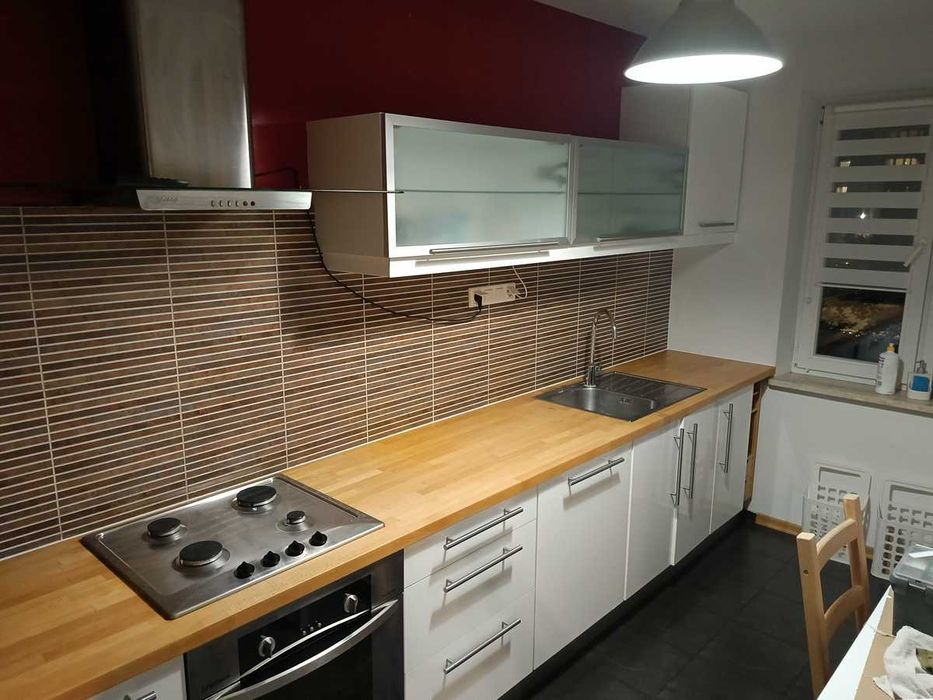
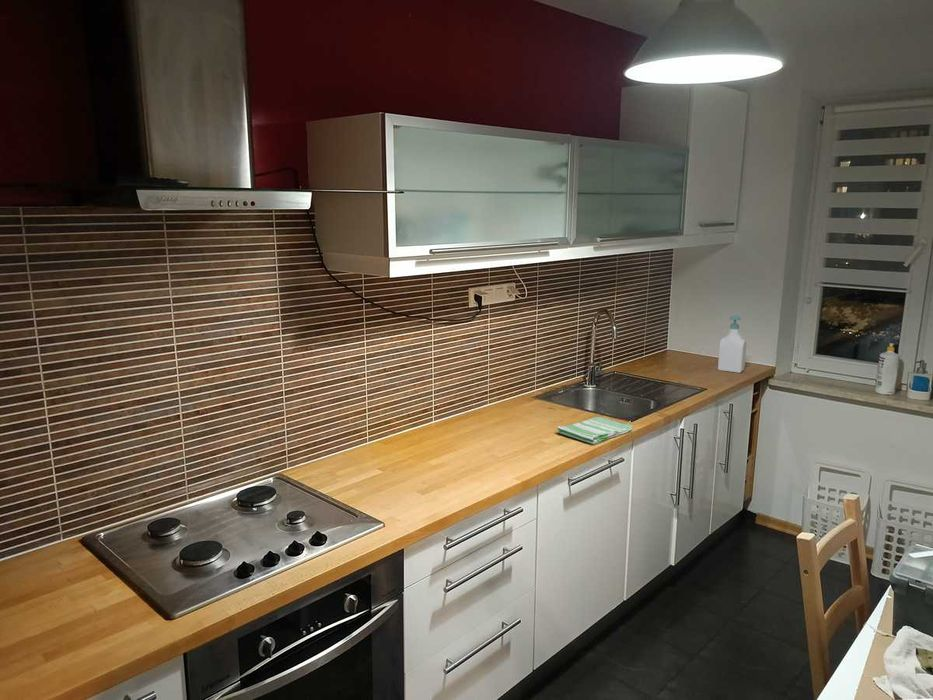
+ soap bottle (733, 342)
+ dish towel (594, 428)
